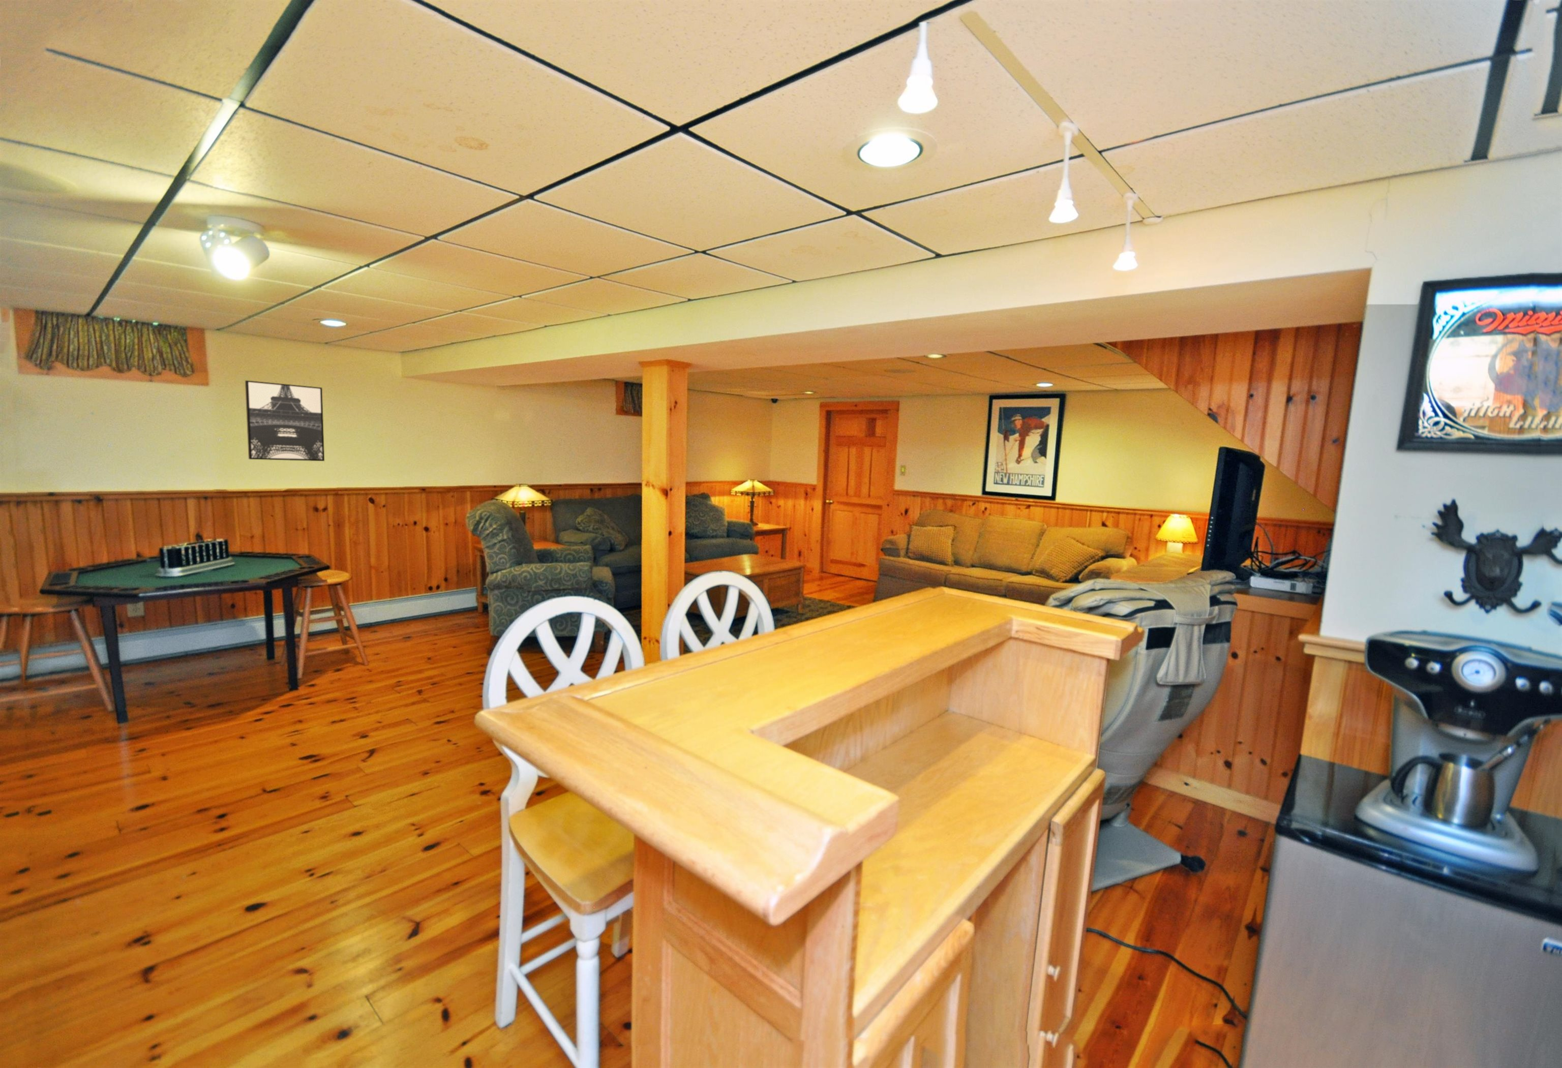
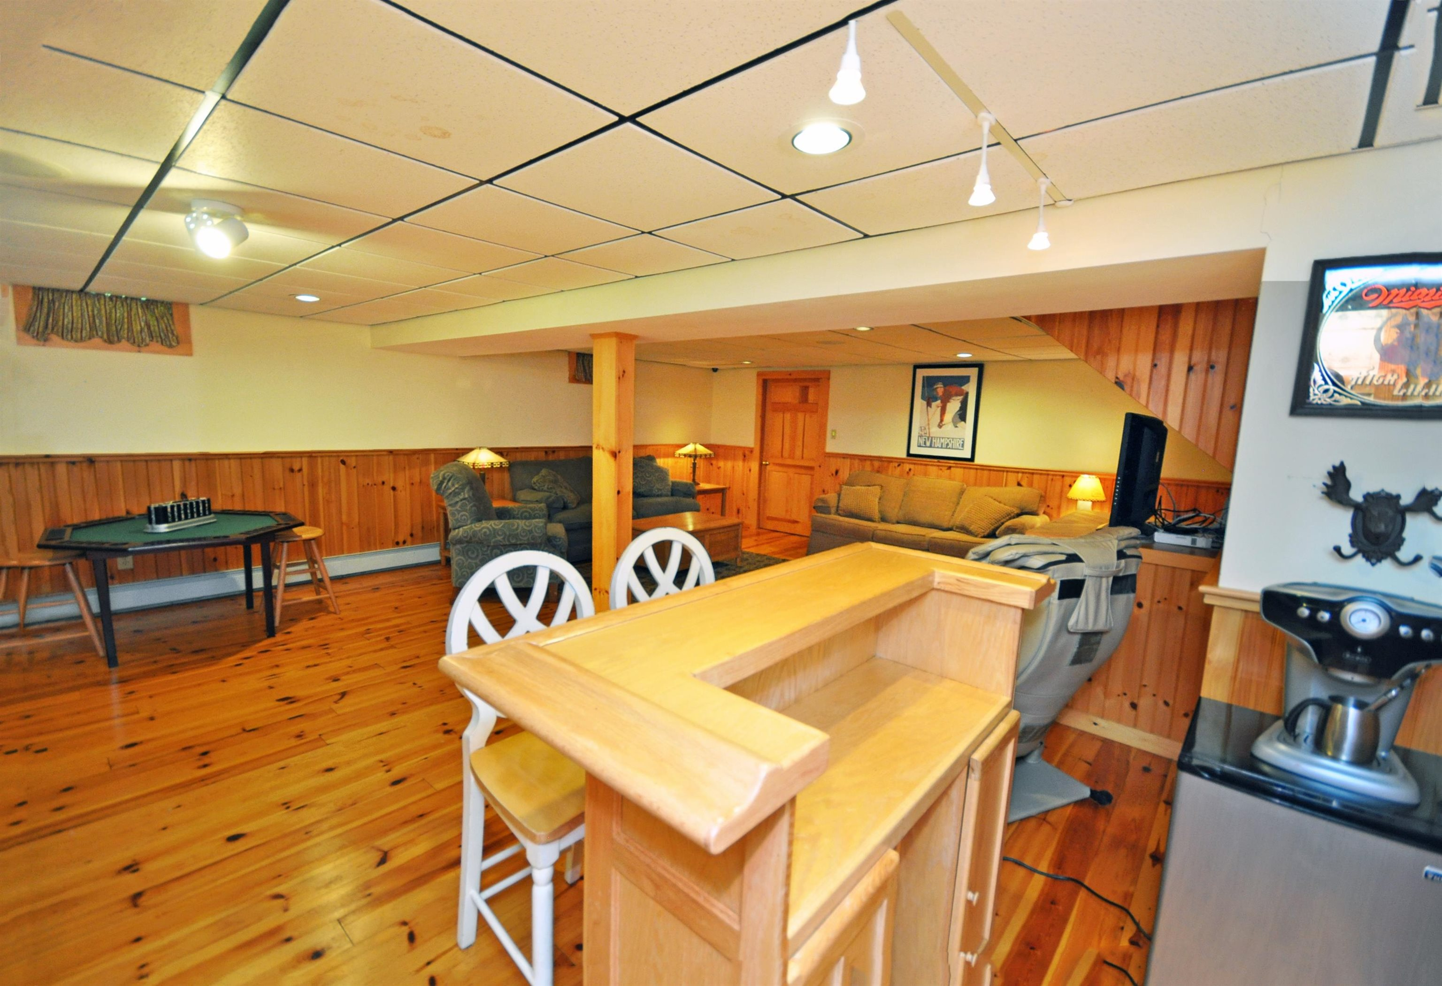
- wall art (286, 422)
